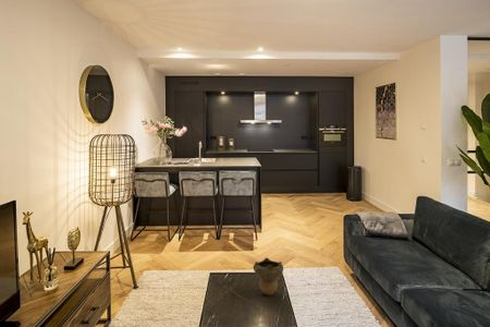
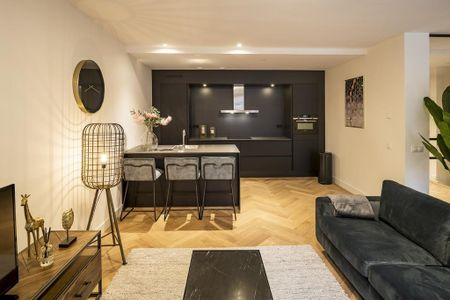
- decorative bowl (268, 277)
